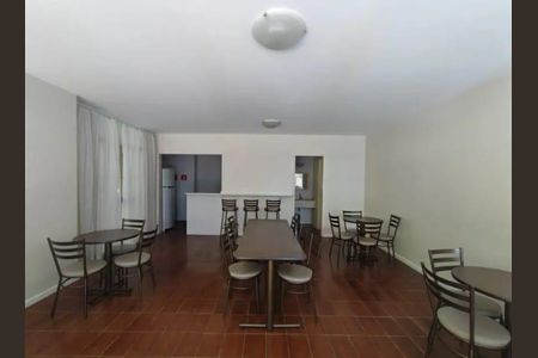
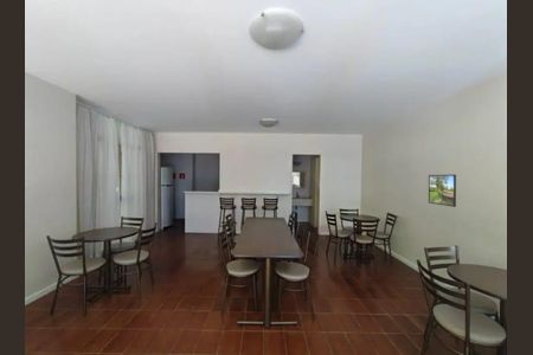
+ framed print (441, 189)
